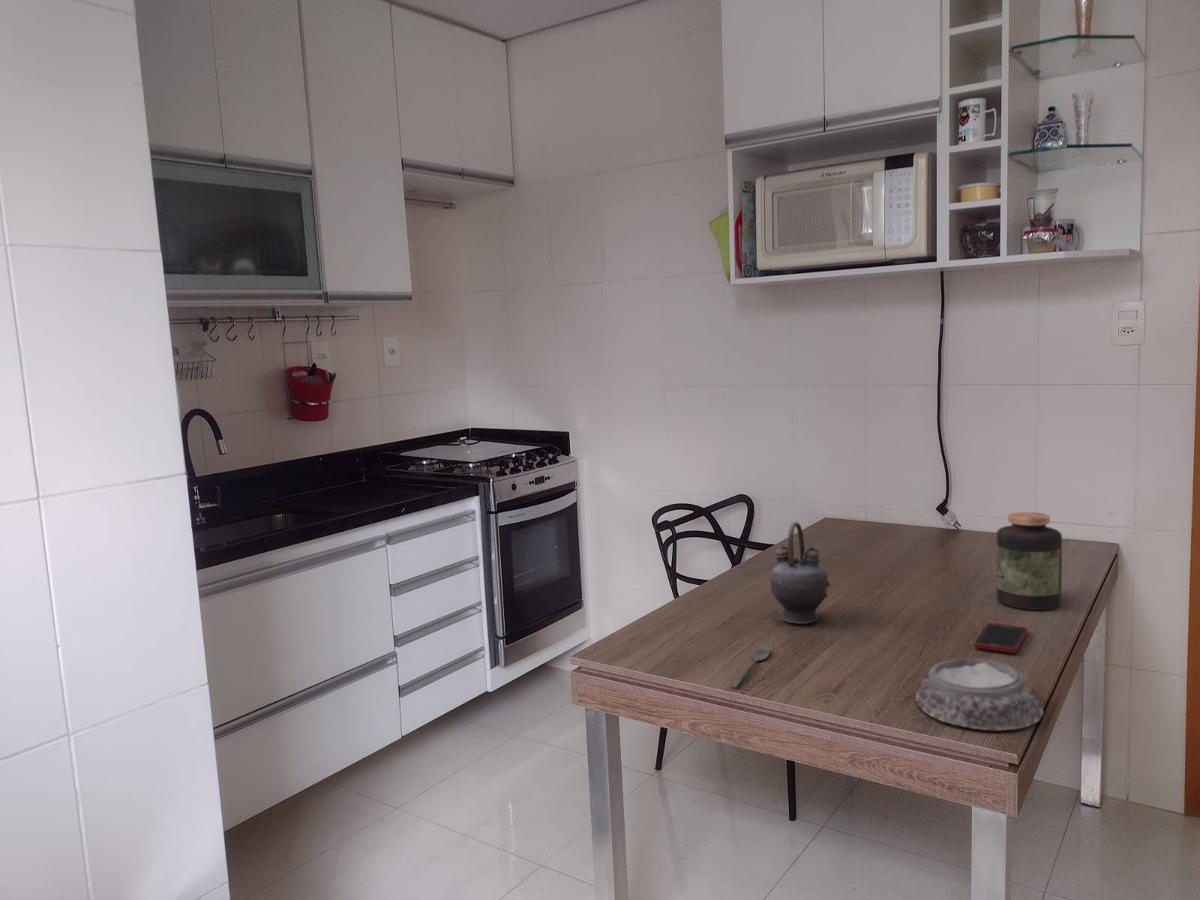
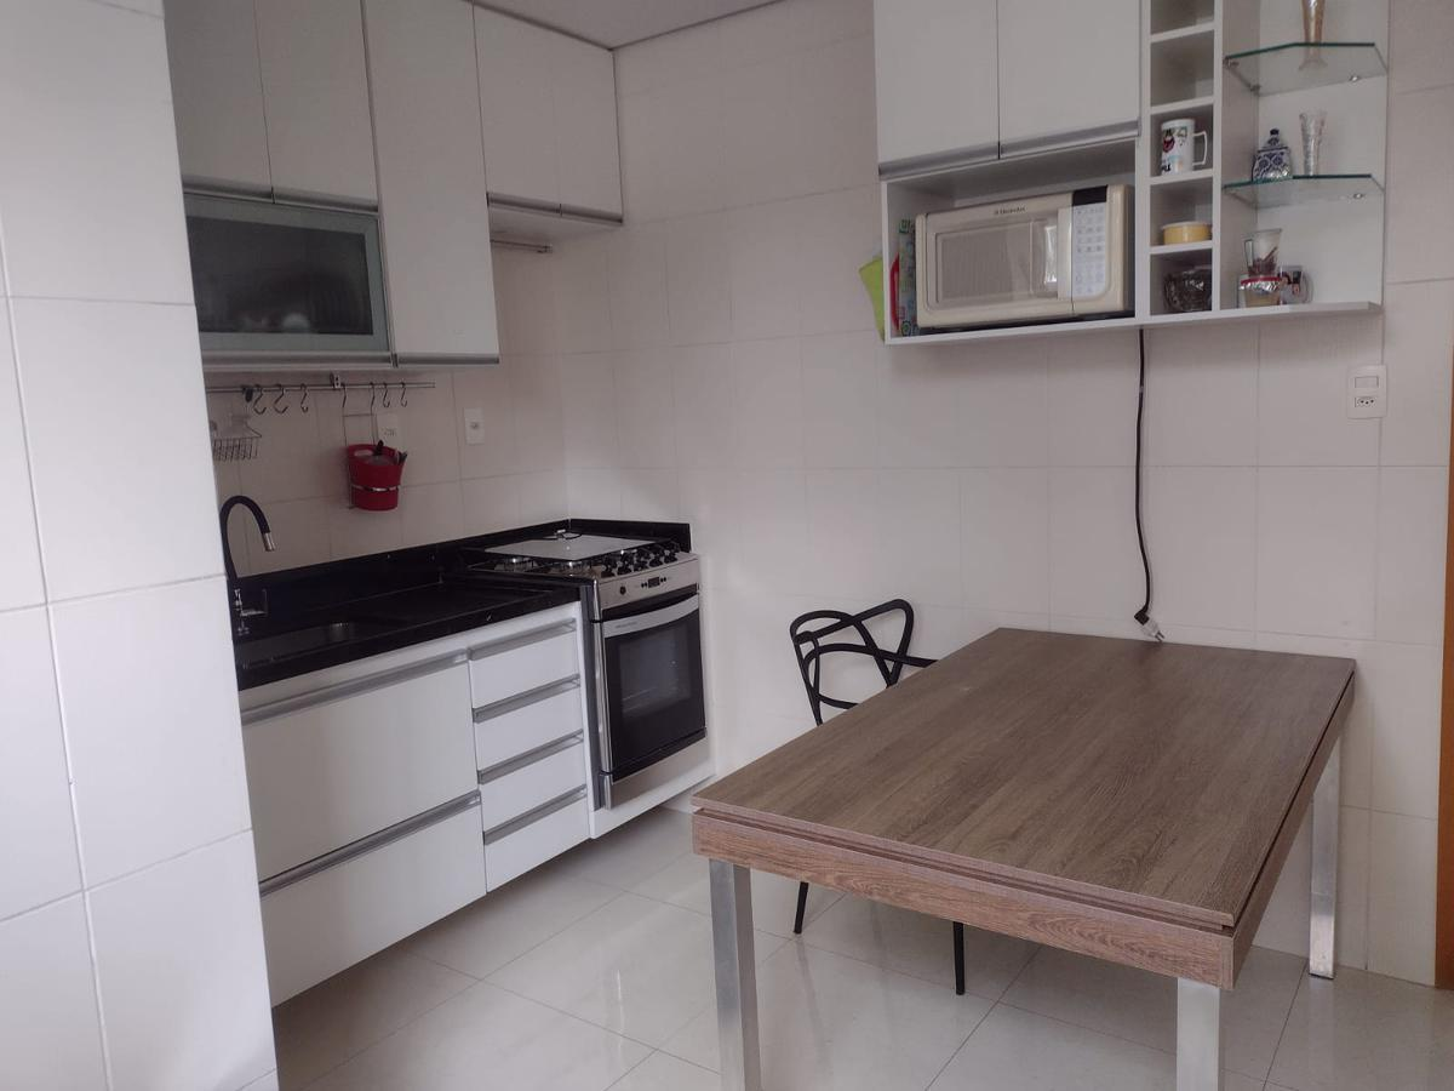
- mortar (977, 688)
- spoon (750, 665)
- jar (1028, 558)
- teapot (801, 569)
- cell phone (1001, 637)
